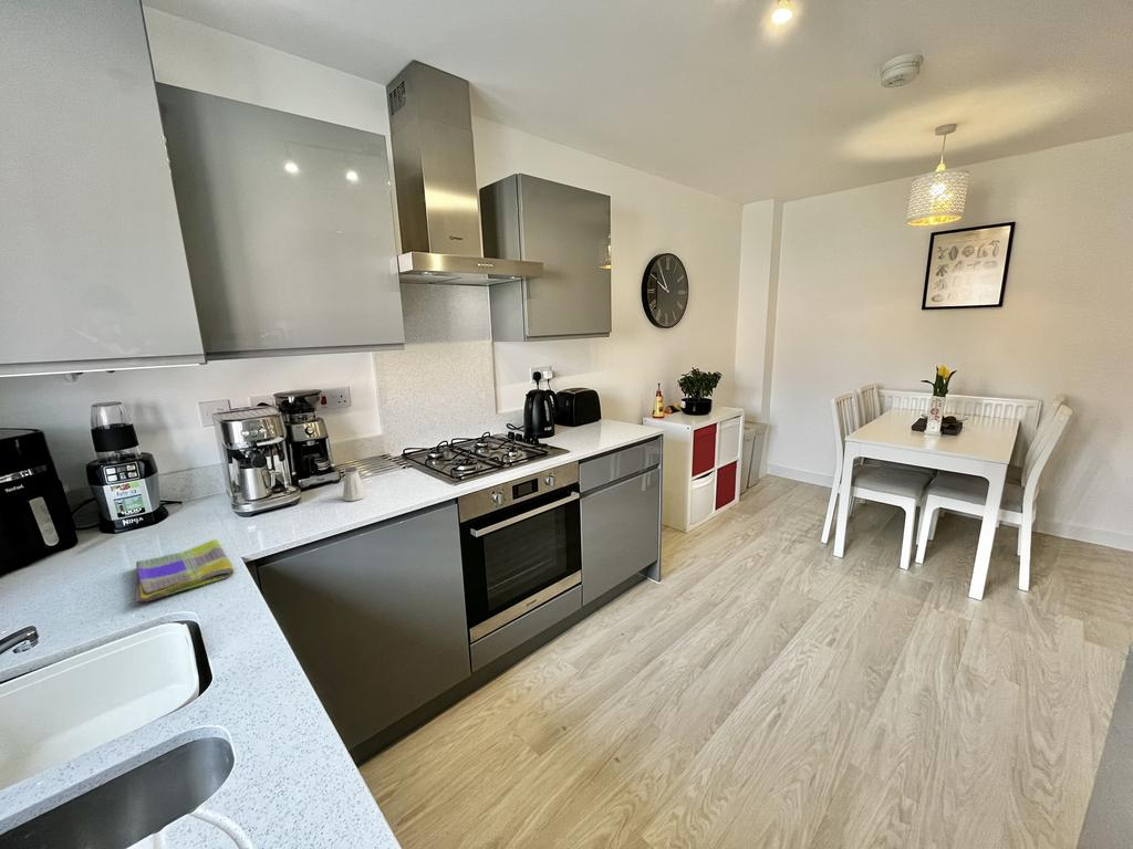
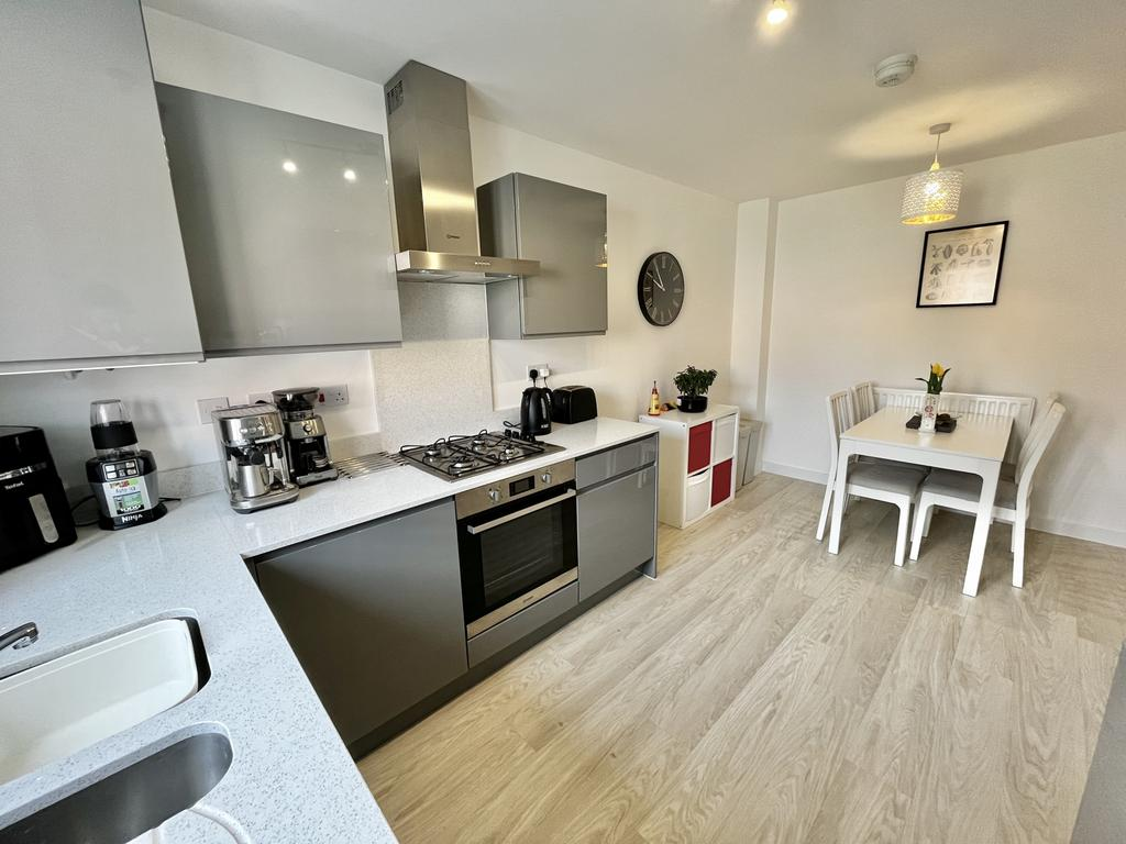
- dish towel (184, 567)
- saltshaker (352, 482)
